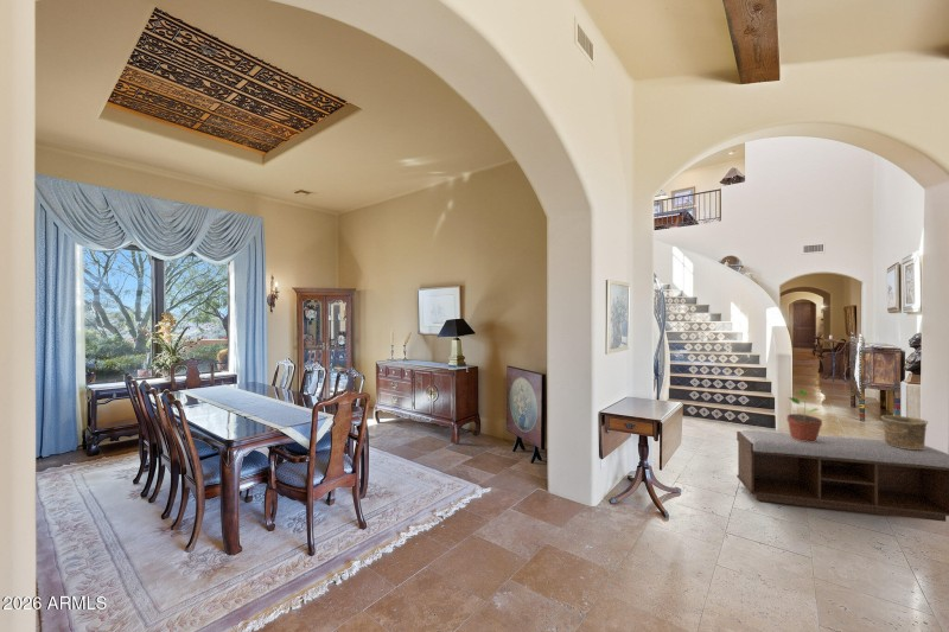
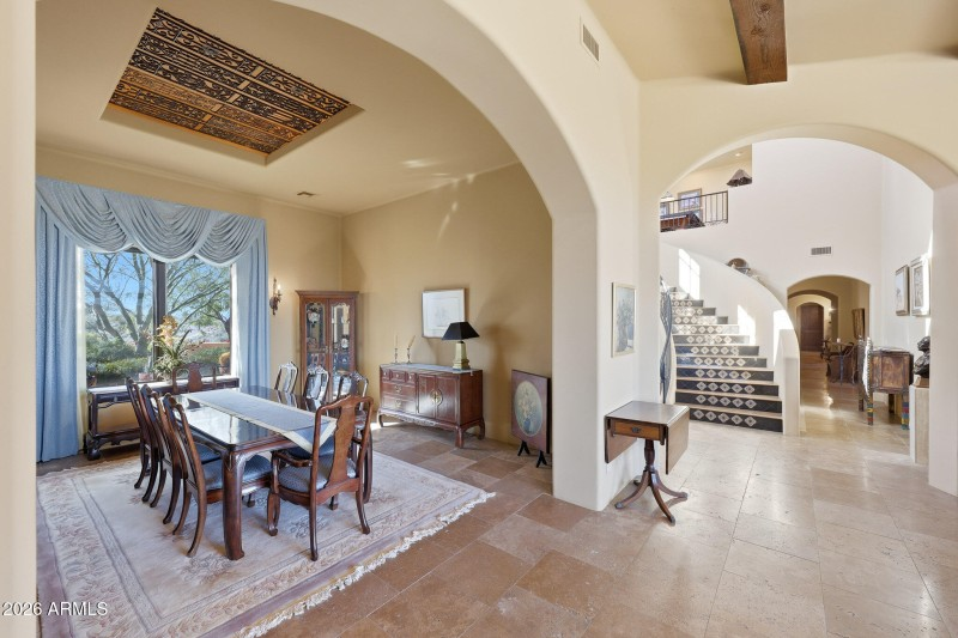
- potted plant (803, 415)
- ceramic pot (903, 432)
- bench (835, 471)
